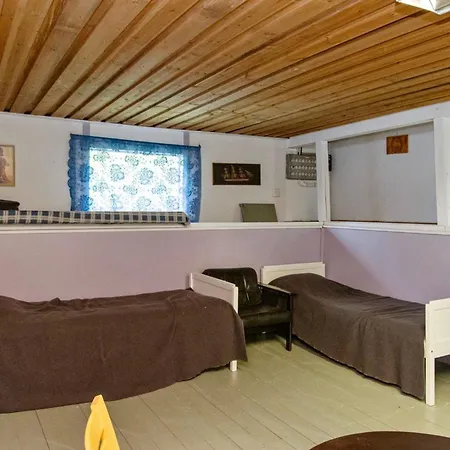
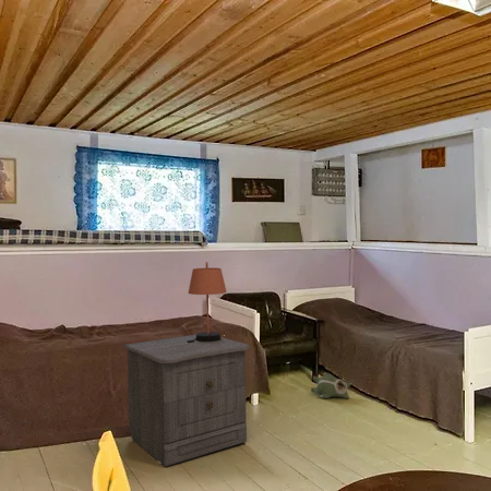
+ nightstand (188, 393)
+ table lamp (206, 300)
+ plush toy (331, 385)
